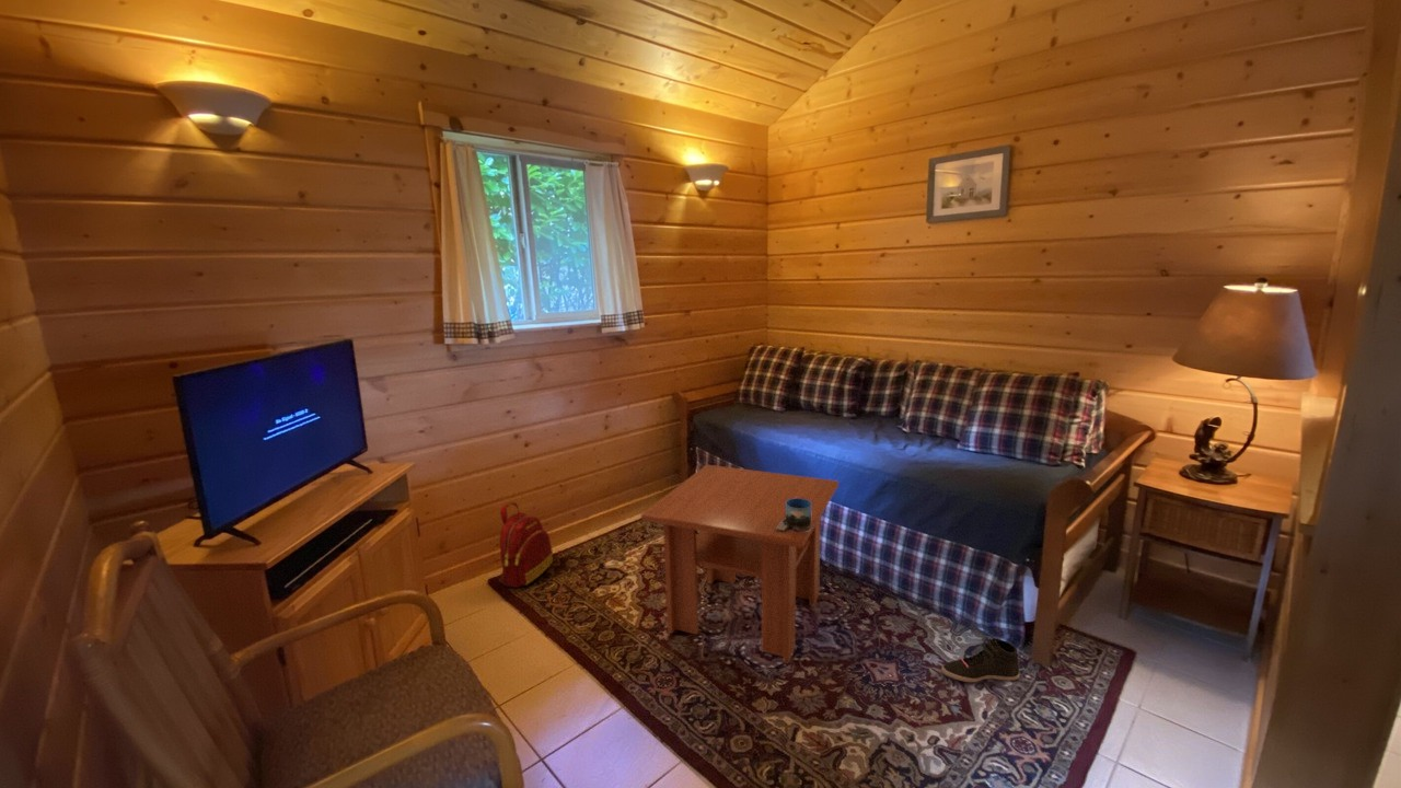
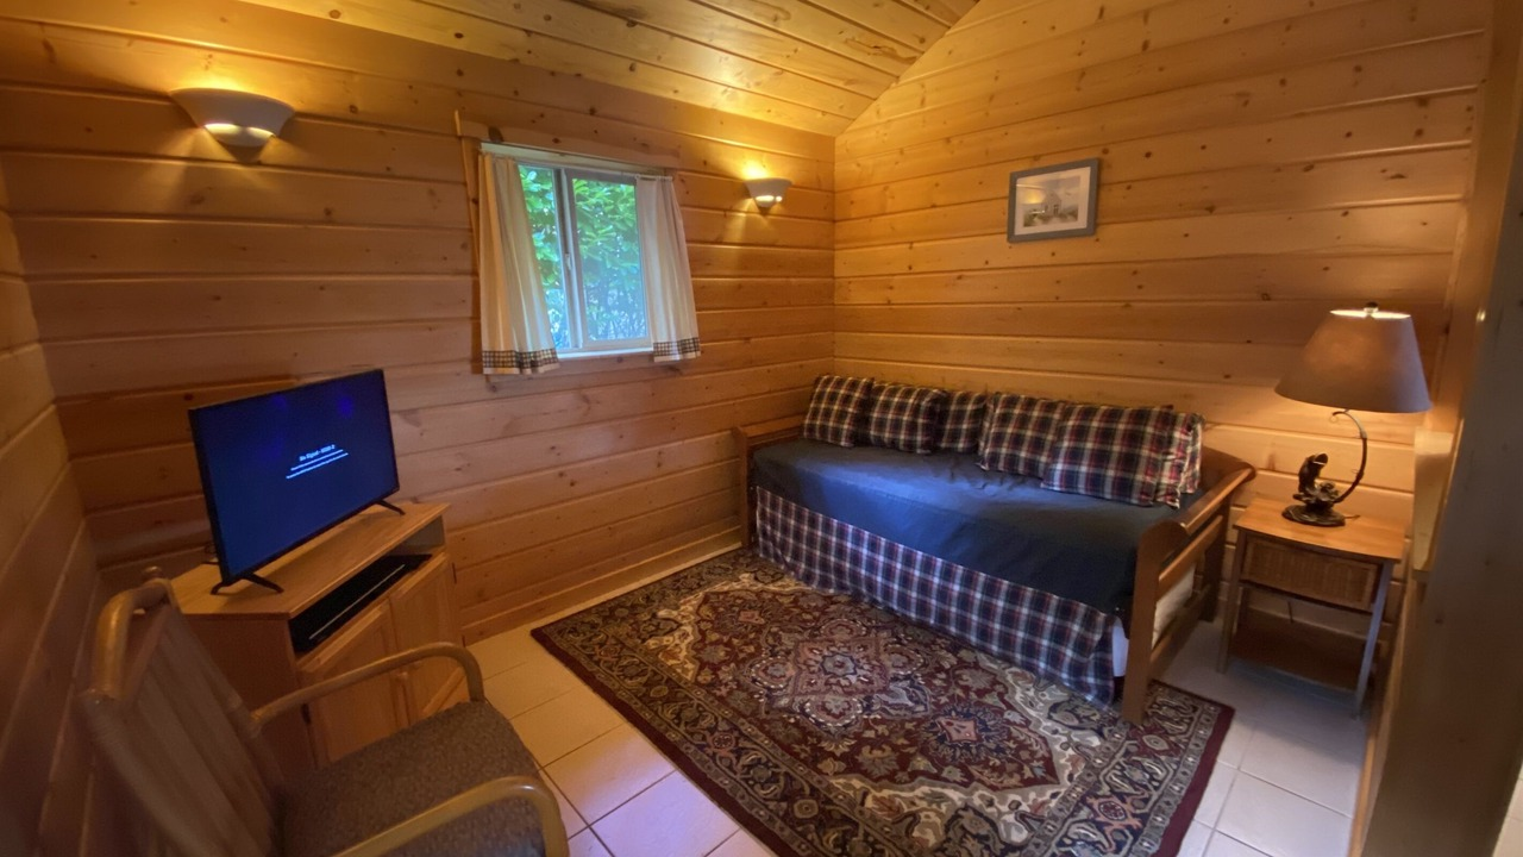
- mug (795, 513)
- sneaker (980, 657)
- coffee table (746, 555)
- backpack (522, 541)
